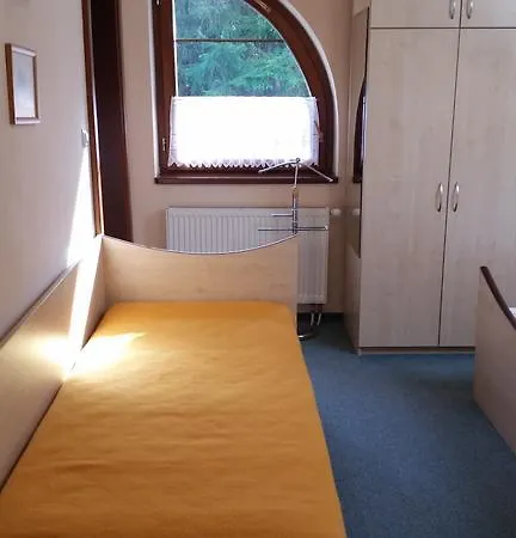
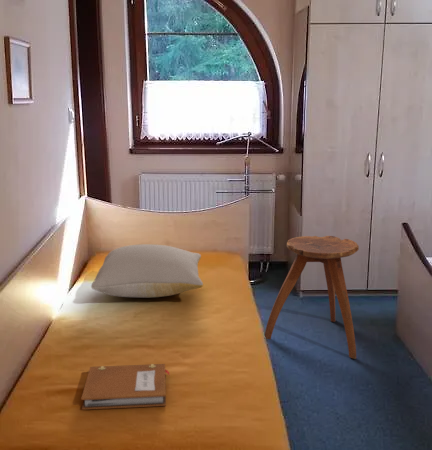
+ notebook (128, 384)
+ stool (328, 295)
+ pillow (150, 269)
